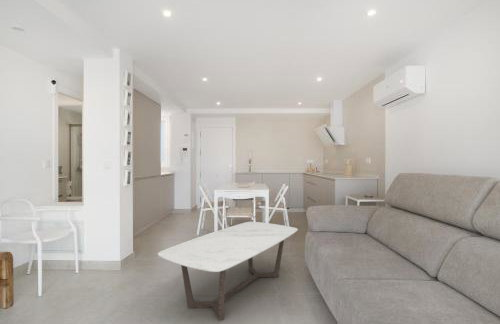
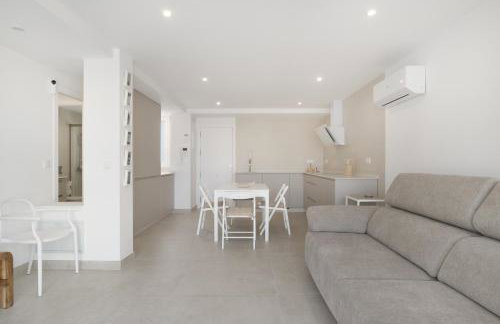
- coffee table (238, 263)
